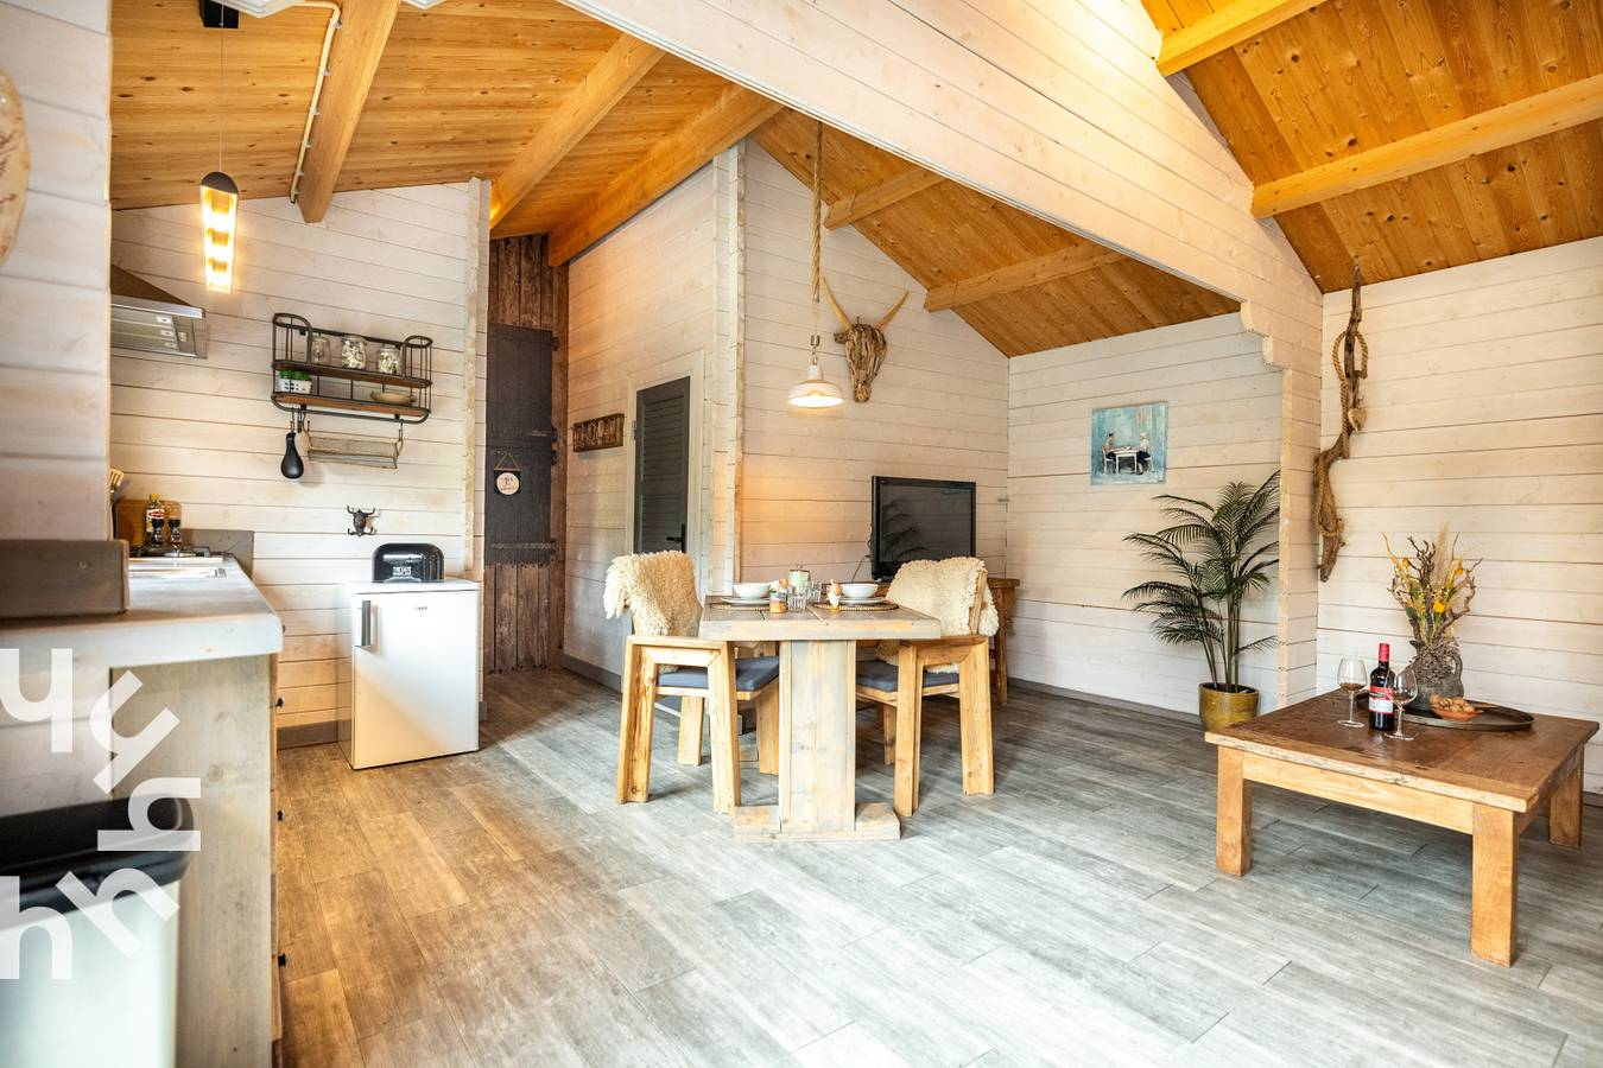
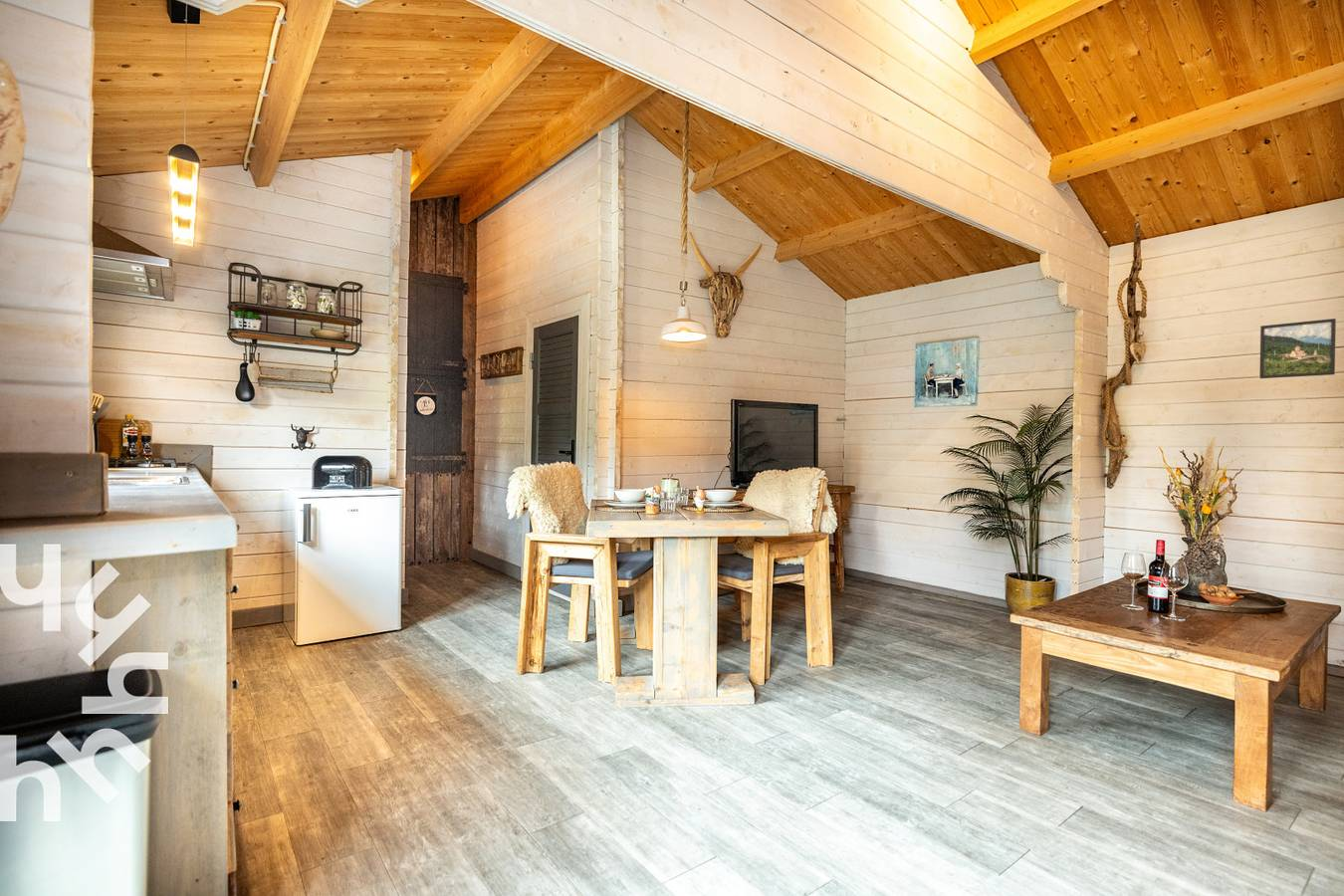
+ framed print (1296, 349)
